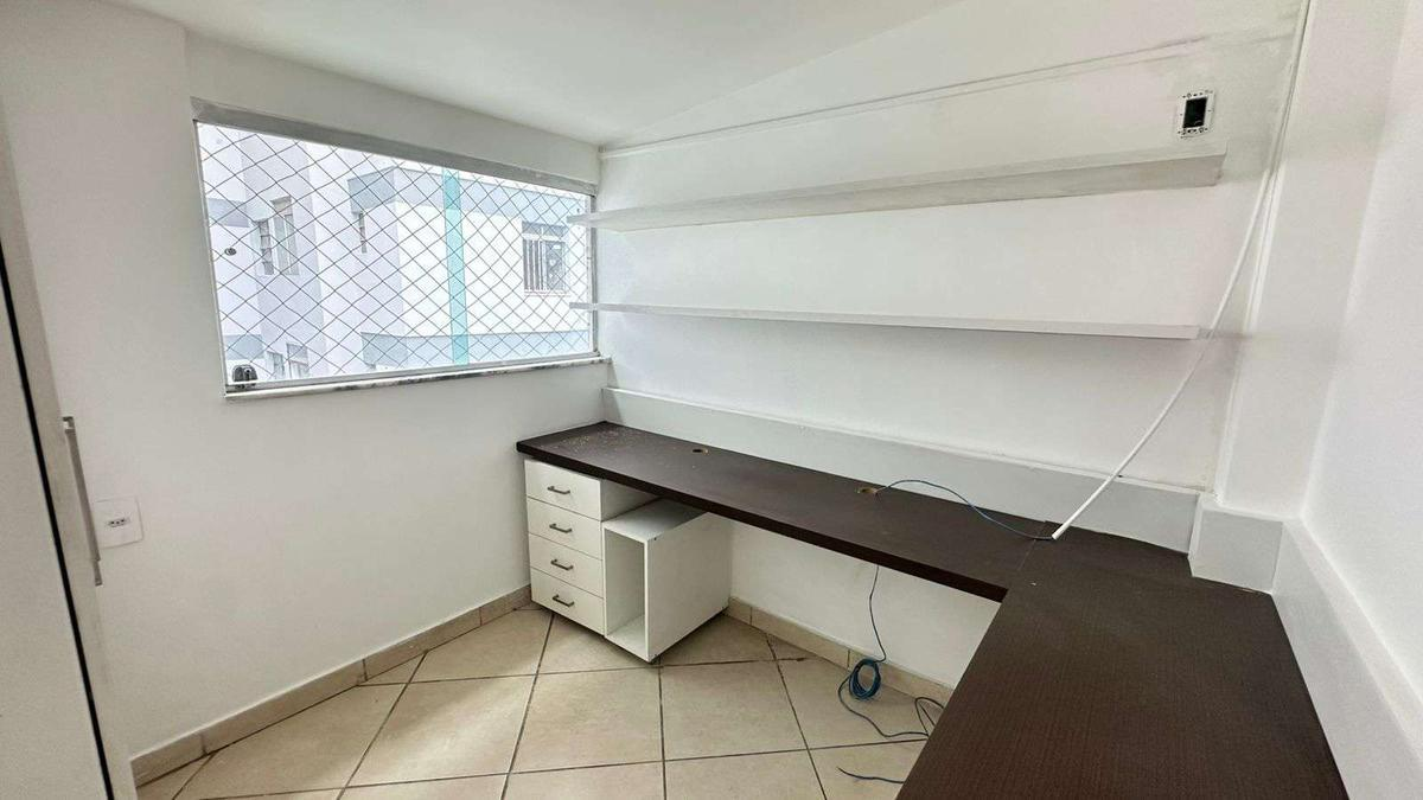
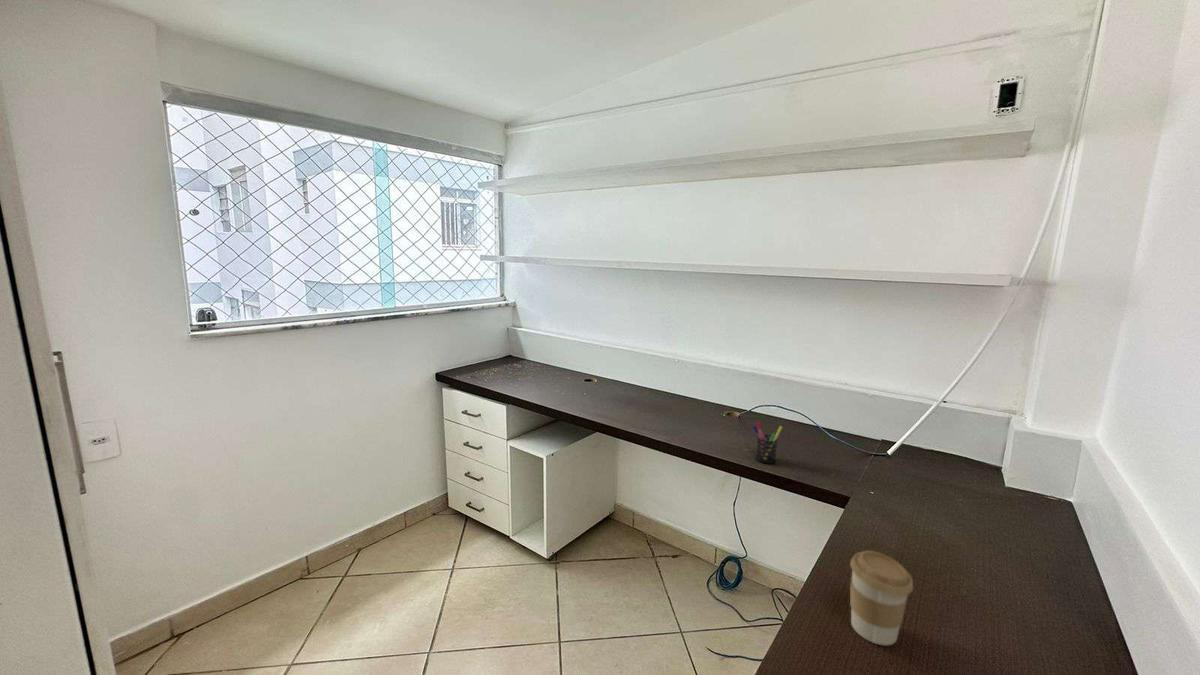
+ coffee cup (877, 595)
+ pen holder (767, 441)
